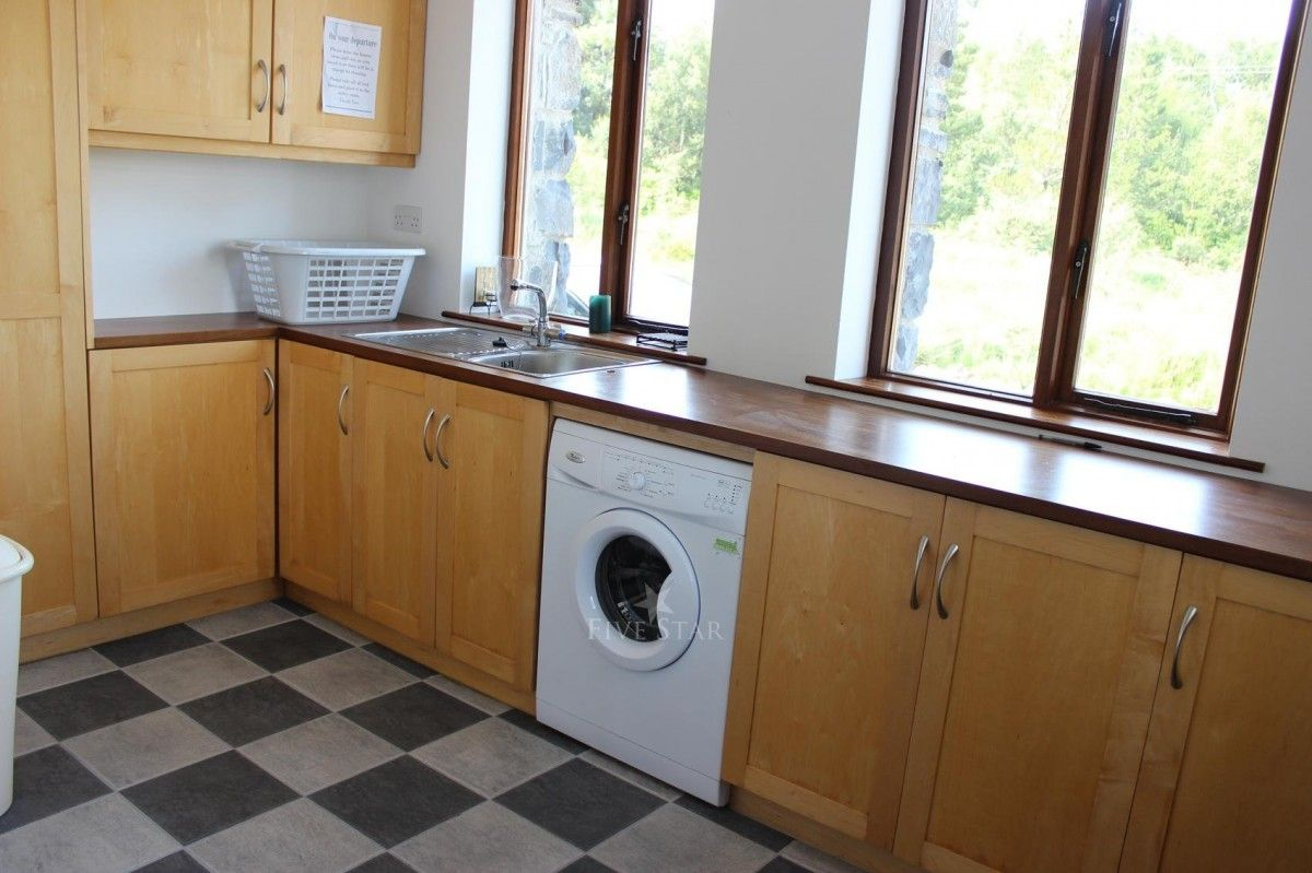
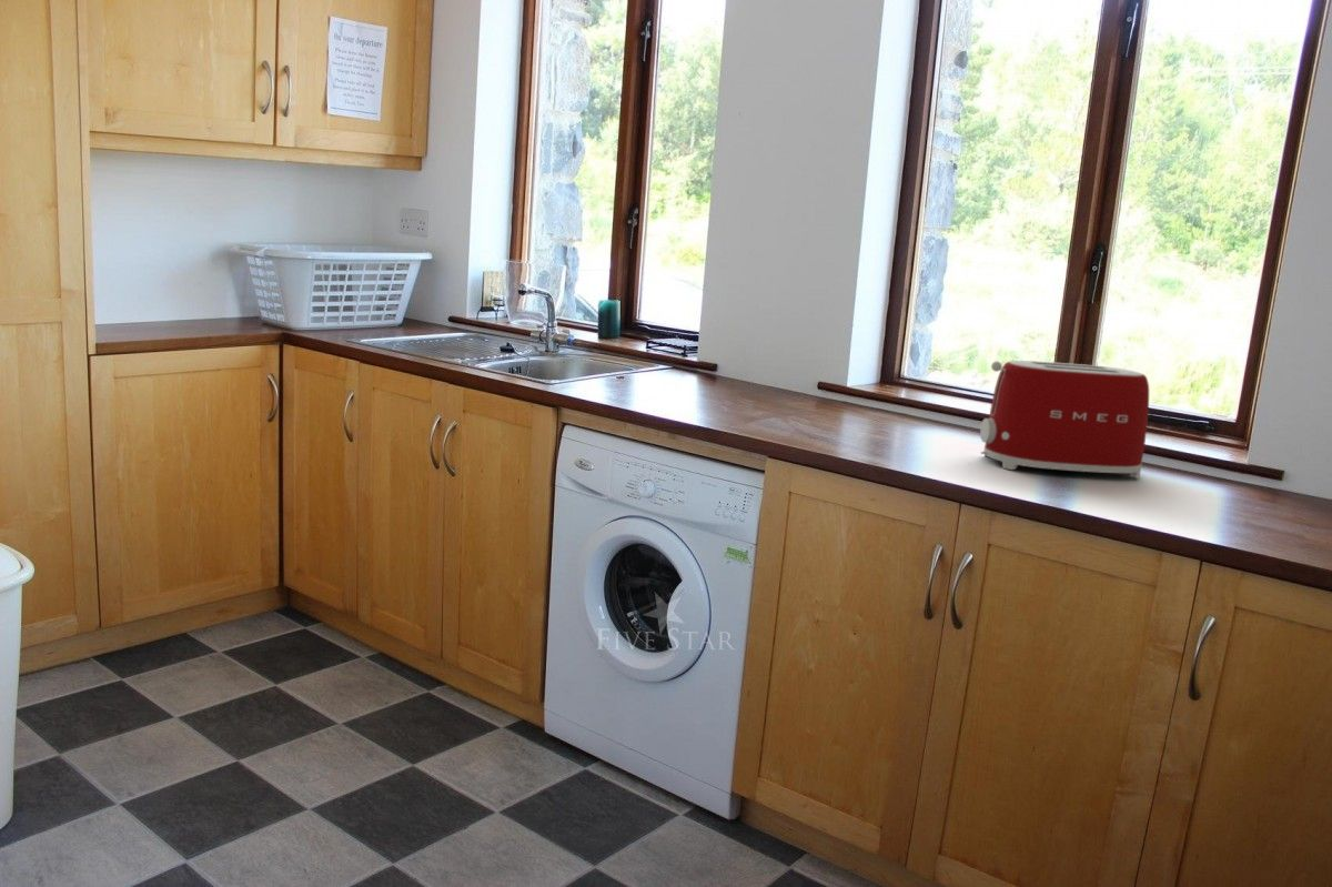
+ toaster (1064, 416)
